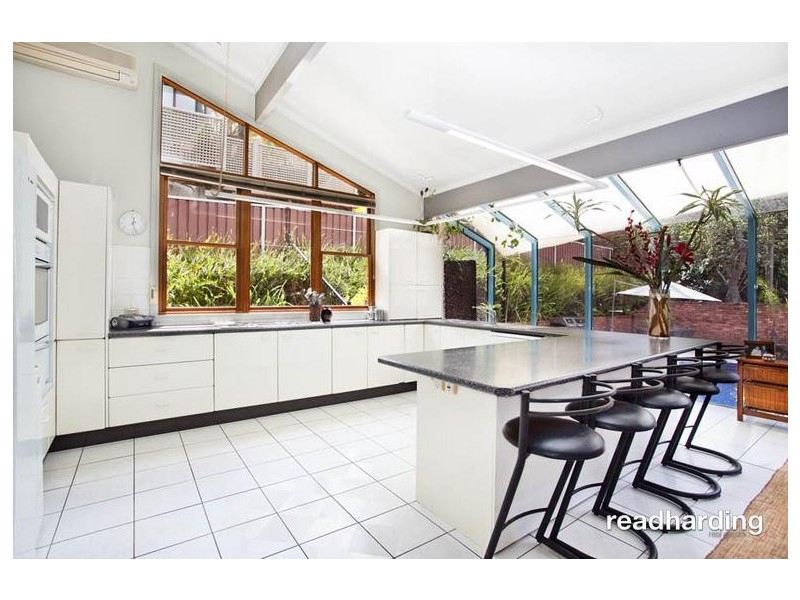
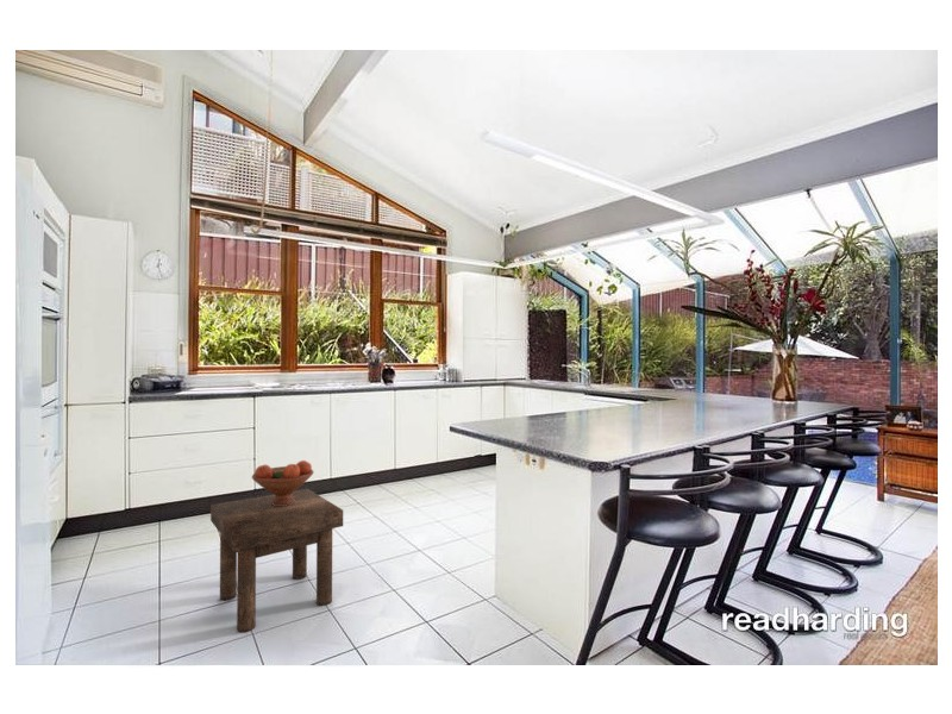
+ fruit bowl (283, 481)
+ stool (275, 552)
